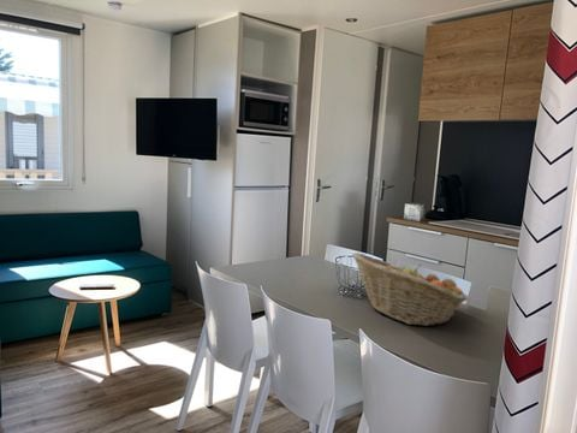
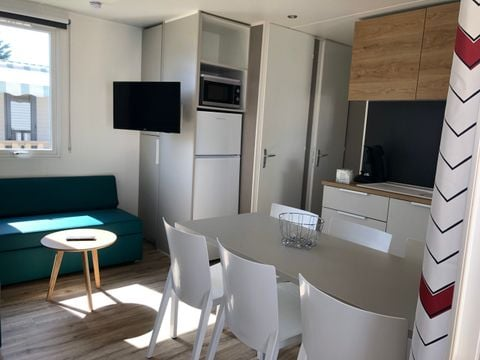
- fruit basket (405, 284)
